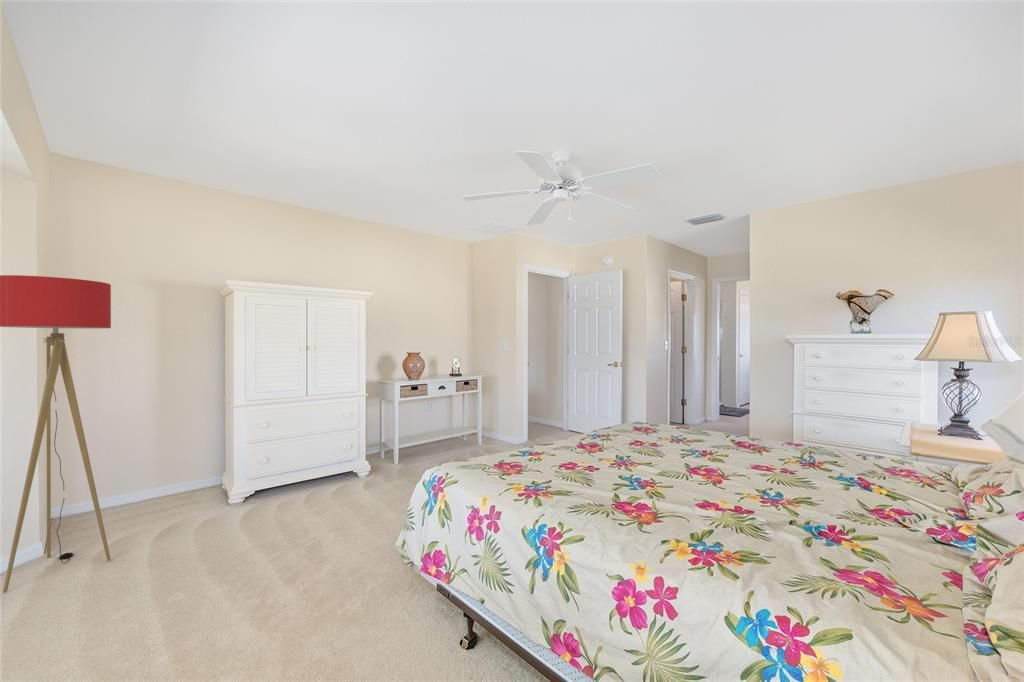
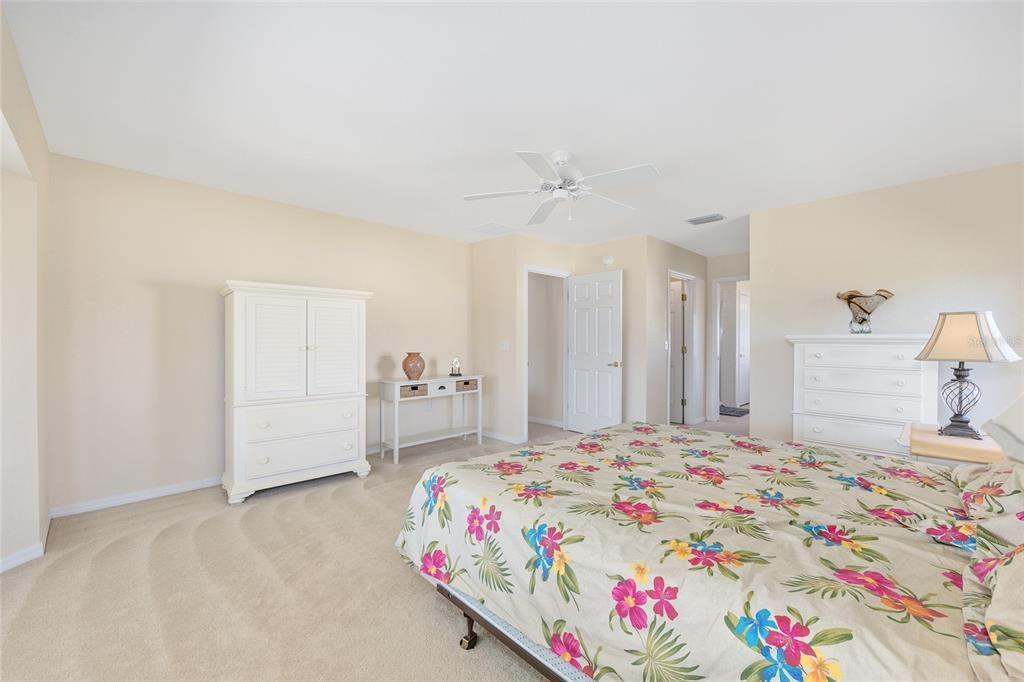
- floor lamp (56, 425)
